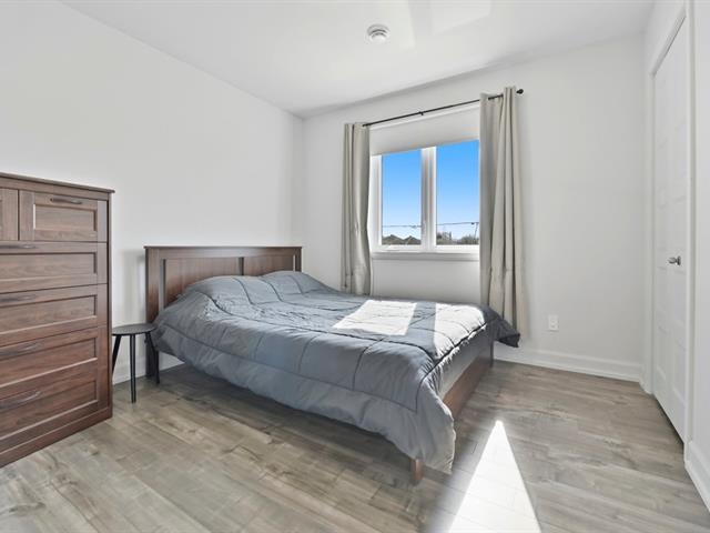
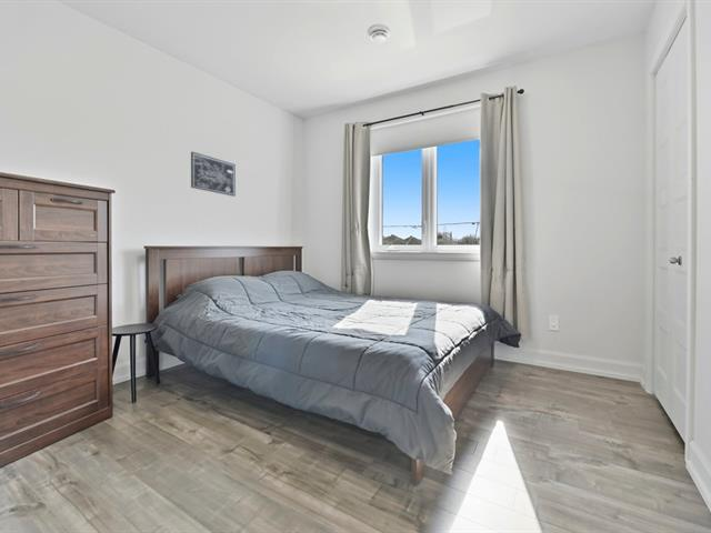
+ wall art (213, 174)
